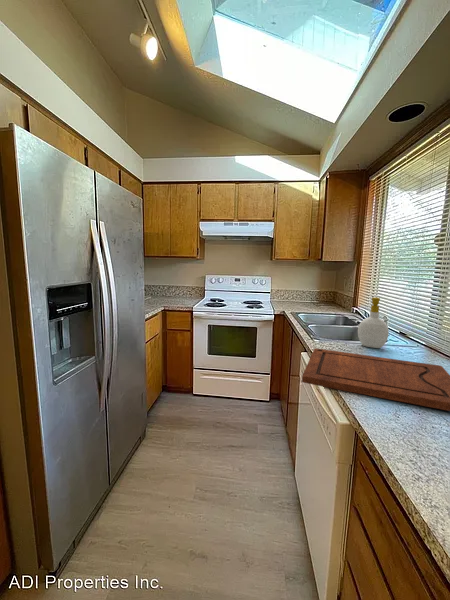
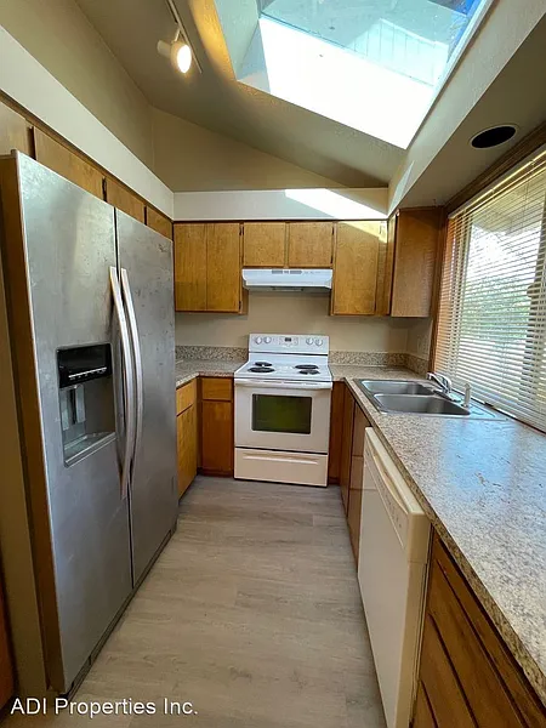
- soap bottle (373, 322)
- cutting board (375, 373)
